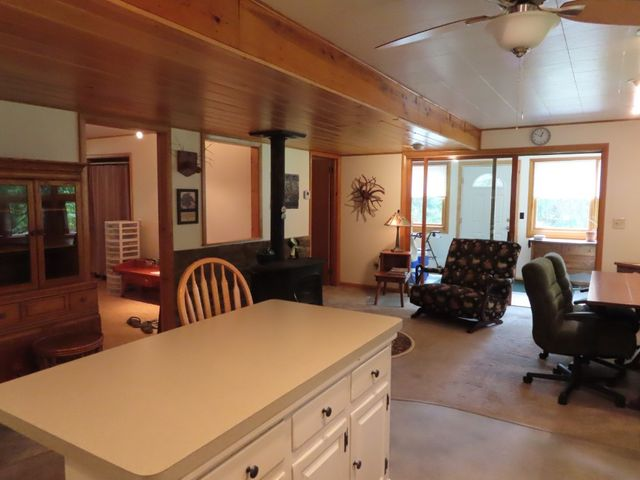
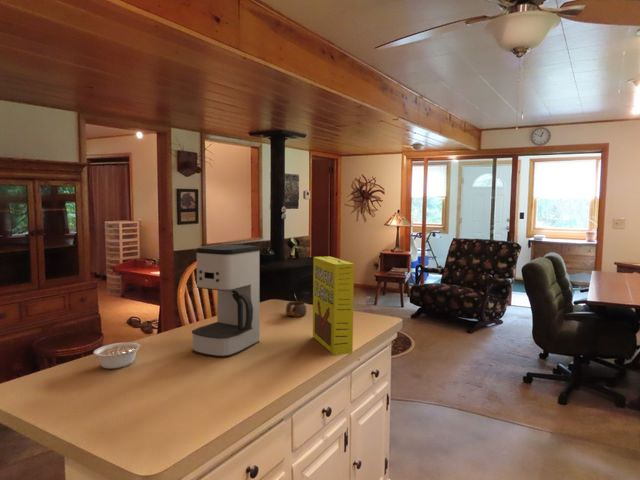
+ coffee maker (228, 297)
+ cereal box (332, 302)
+ cup (294, 309)
+ legume (119, 354)
